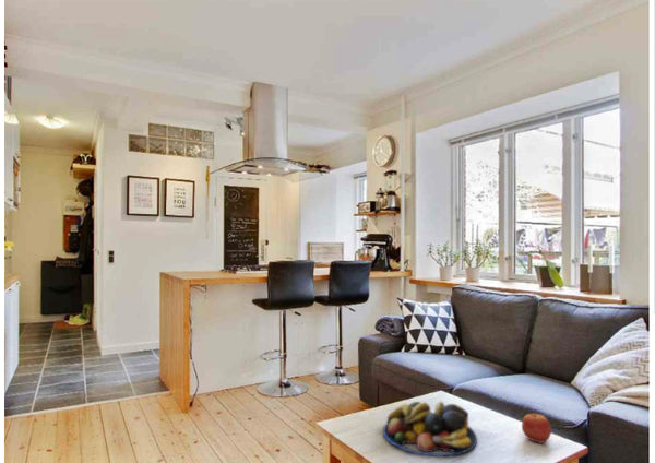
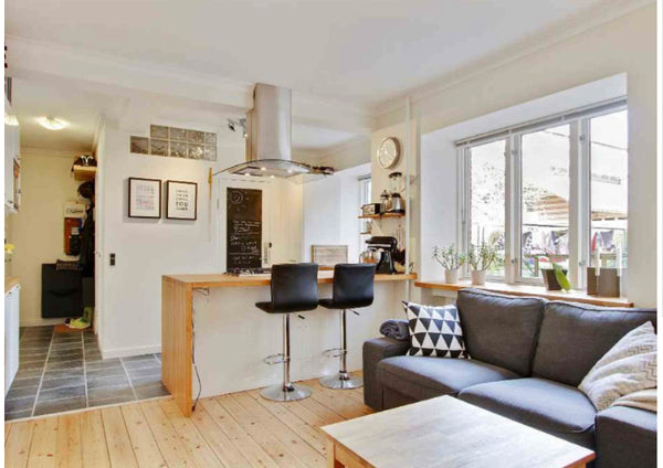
- apple (536, 426)
- fruit bowl (428, 418)
